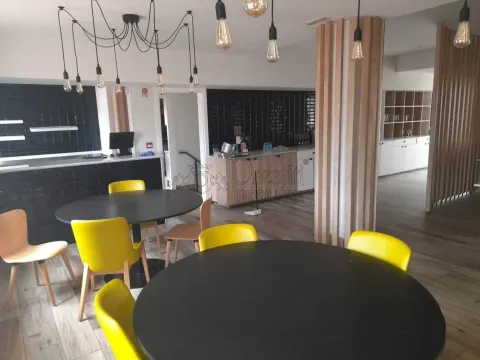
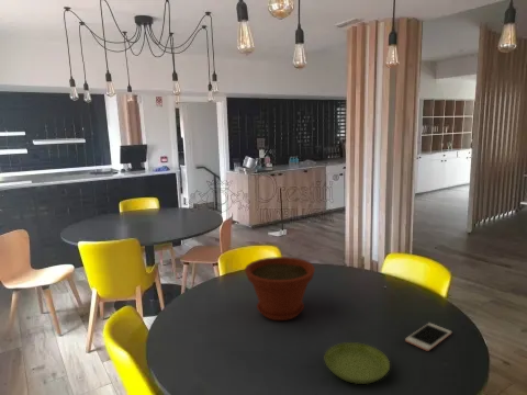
+ cell phone (428, 336)
+ saucer (356, 363)
+ plant pot (280, 290)
